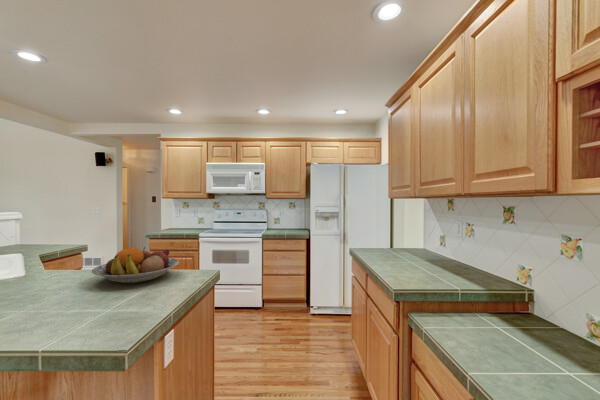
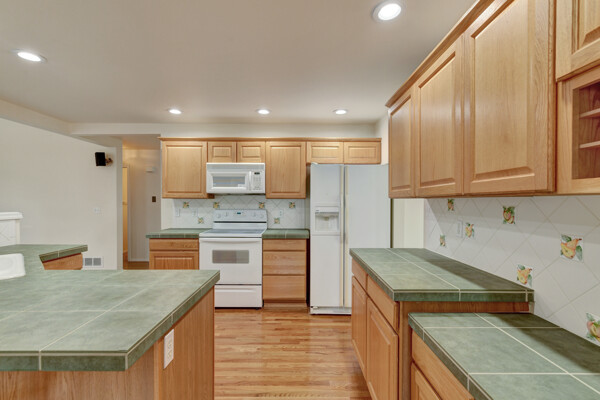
- fruit bowl (138, 262)
